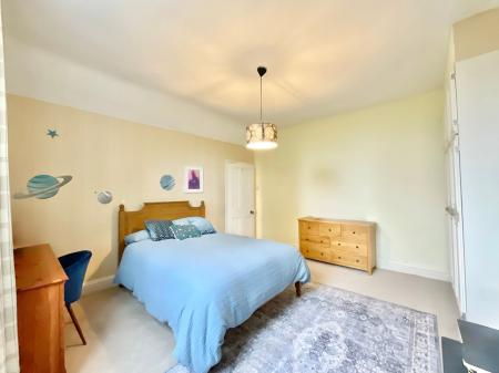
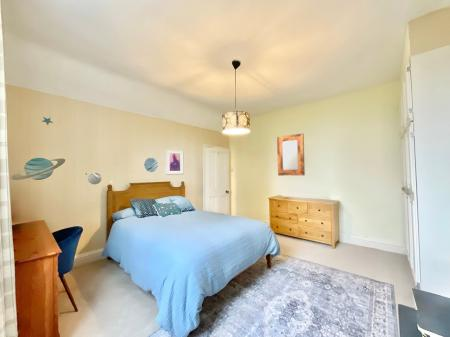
+ home mirror (290, 155)
